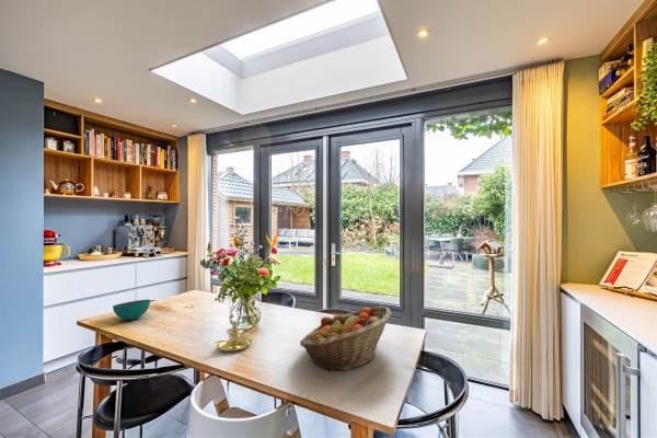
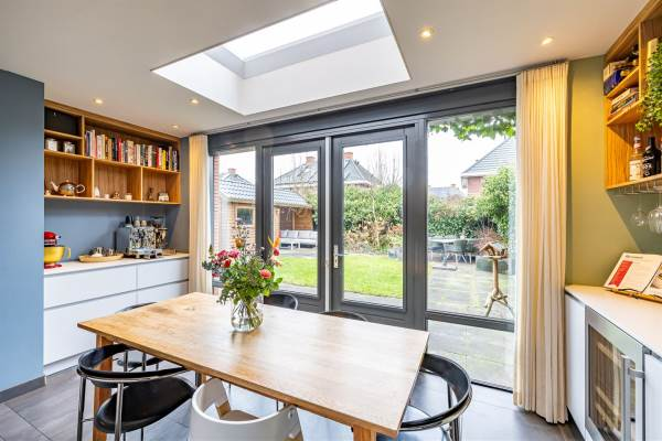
- fruit basket (347, 332)
- candle holder (232, 330)
- bowl (131, 309)
